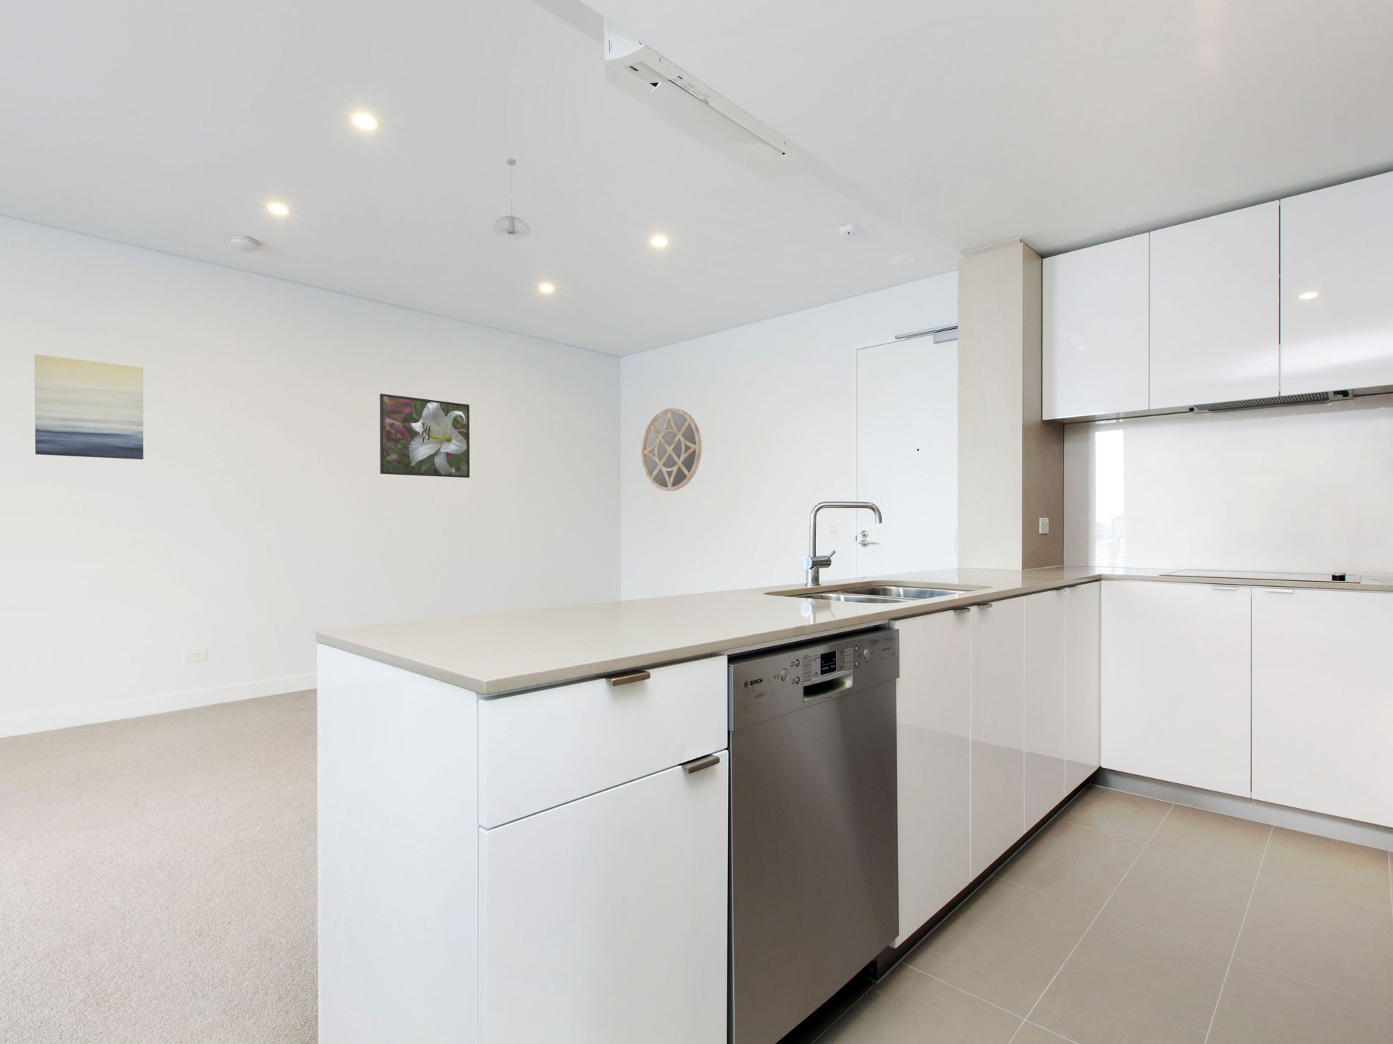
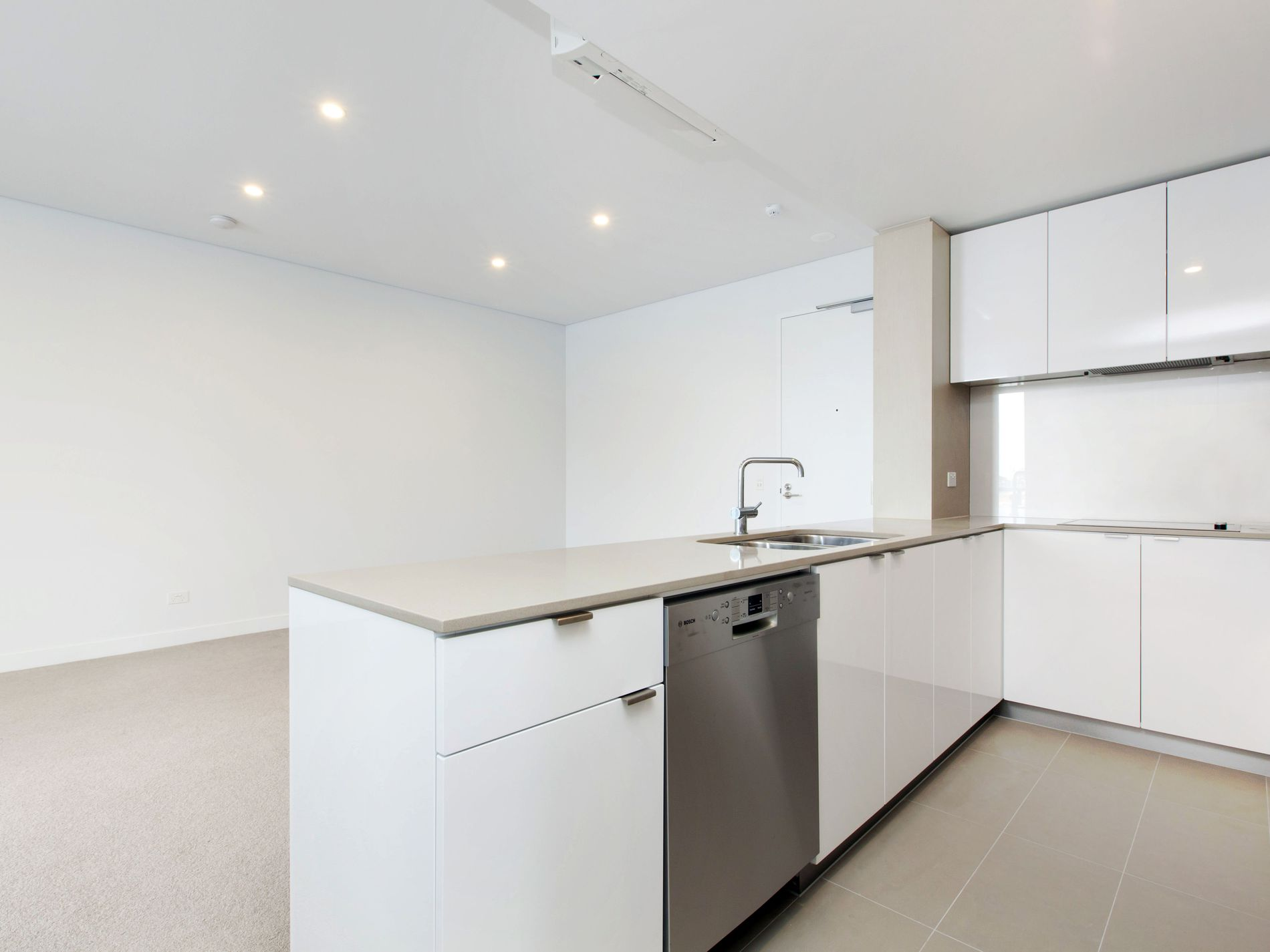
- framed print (427, 438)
- pendant light (511, 200)
- home mirror (670, 450)
- wall art (91, 409)
